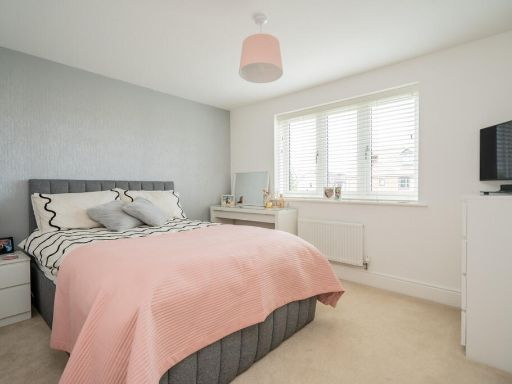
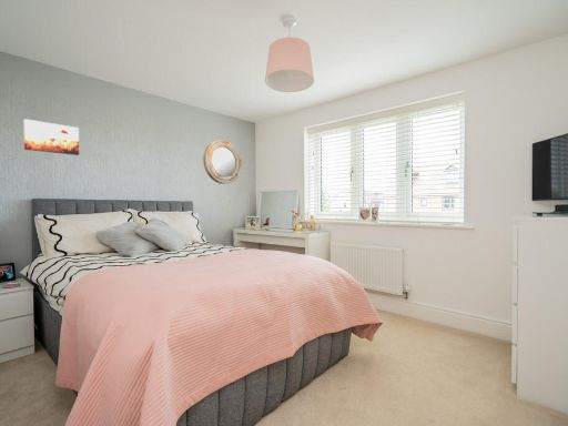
+ wall art (52, 138)
+ home mirror (223, 161)
